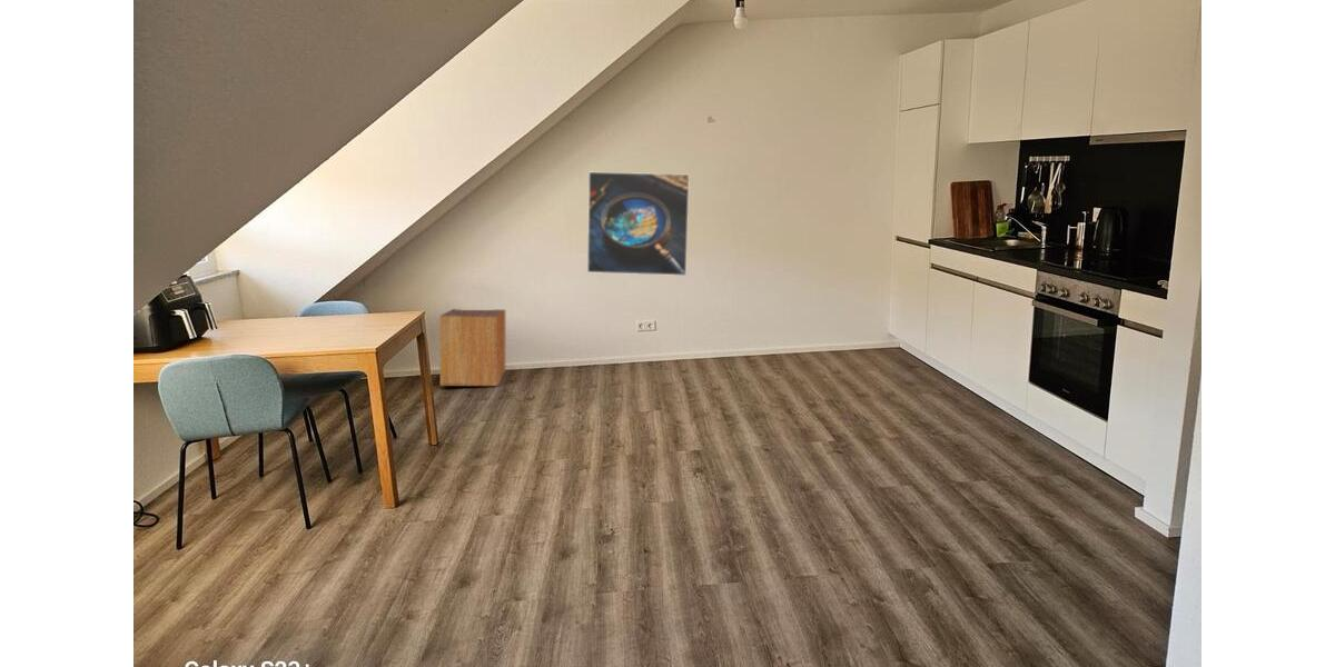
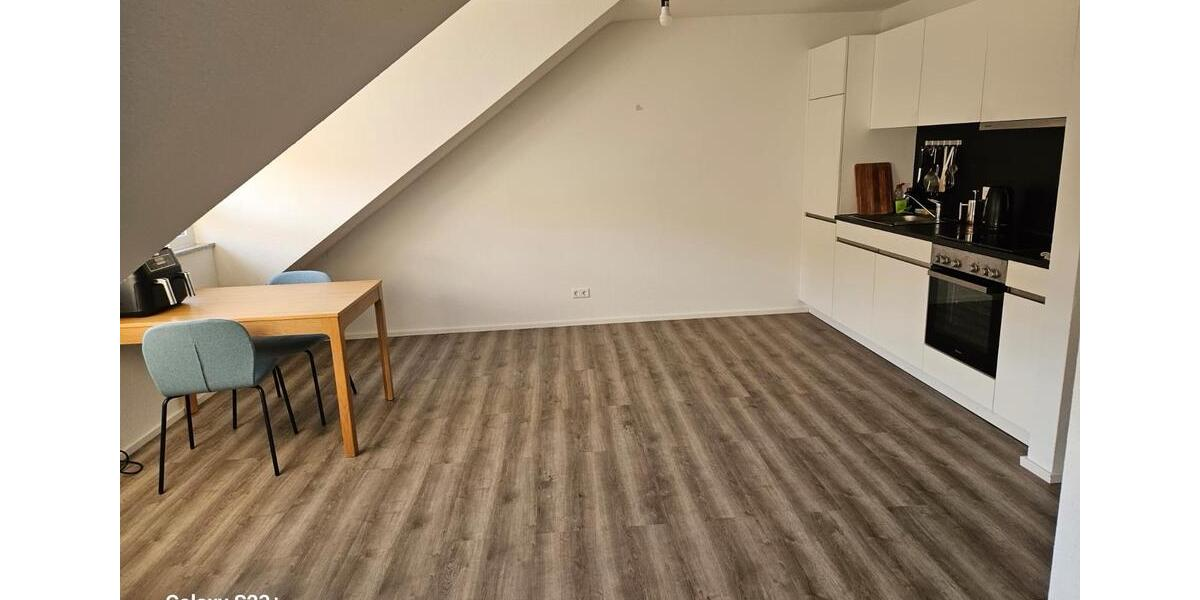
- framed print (637, 223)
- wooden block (474, 346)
